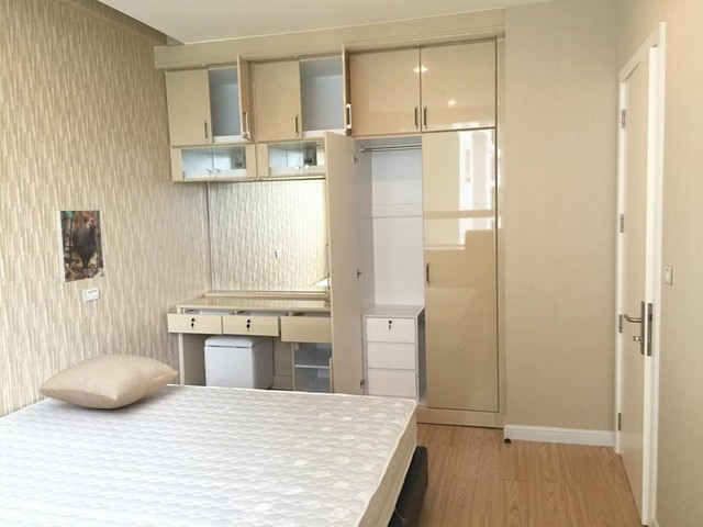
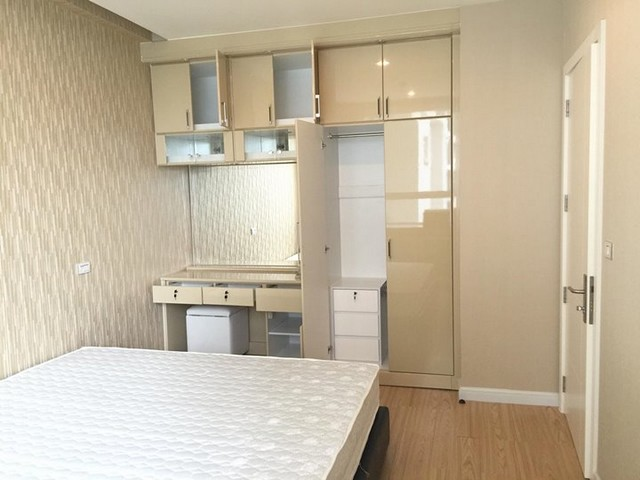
- pillow (111, 379)
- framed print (80, 245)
